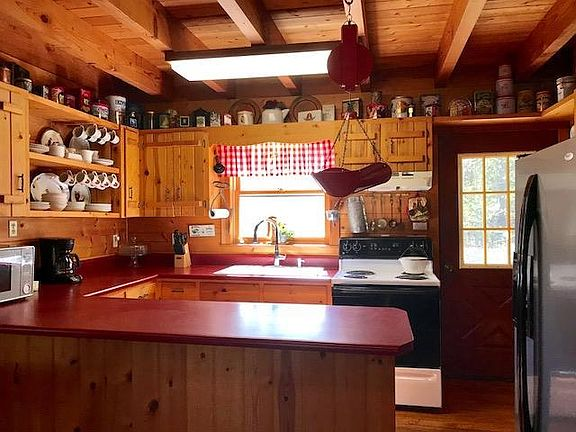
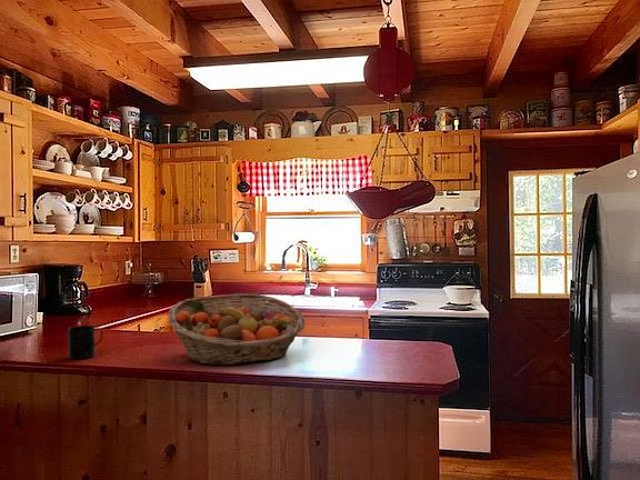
+ mug (86, 341)
+ fruit basket (238, 327)
